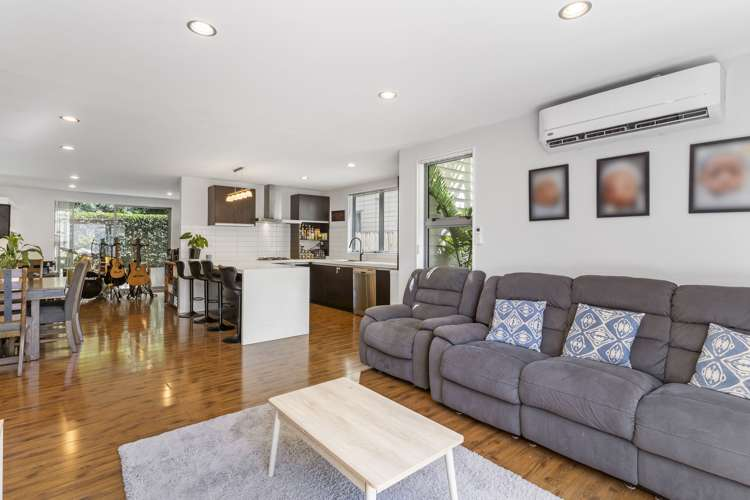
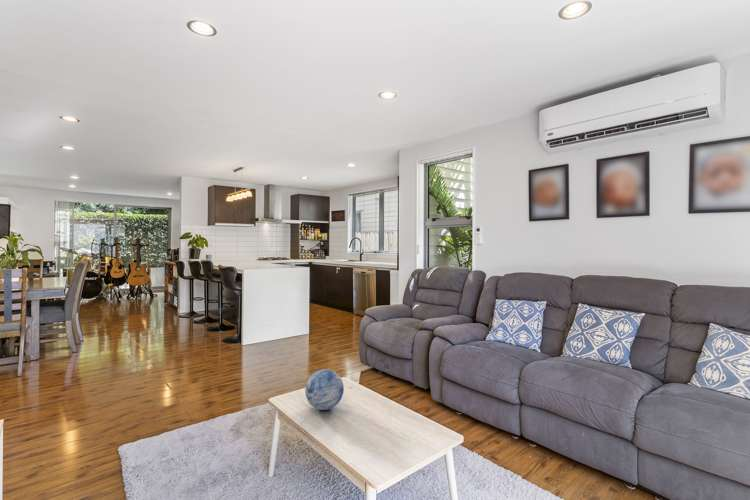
+ decorative orb (324, 389)
